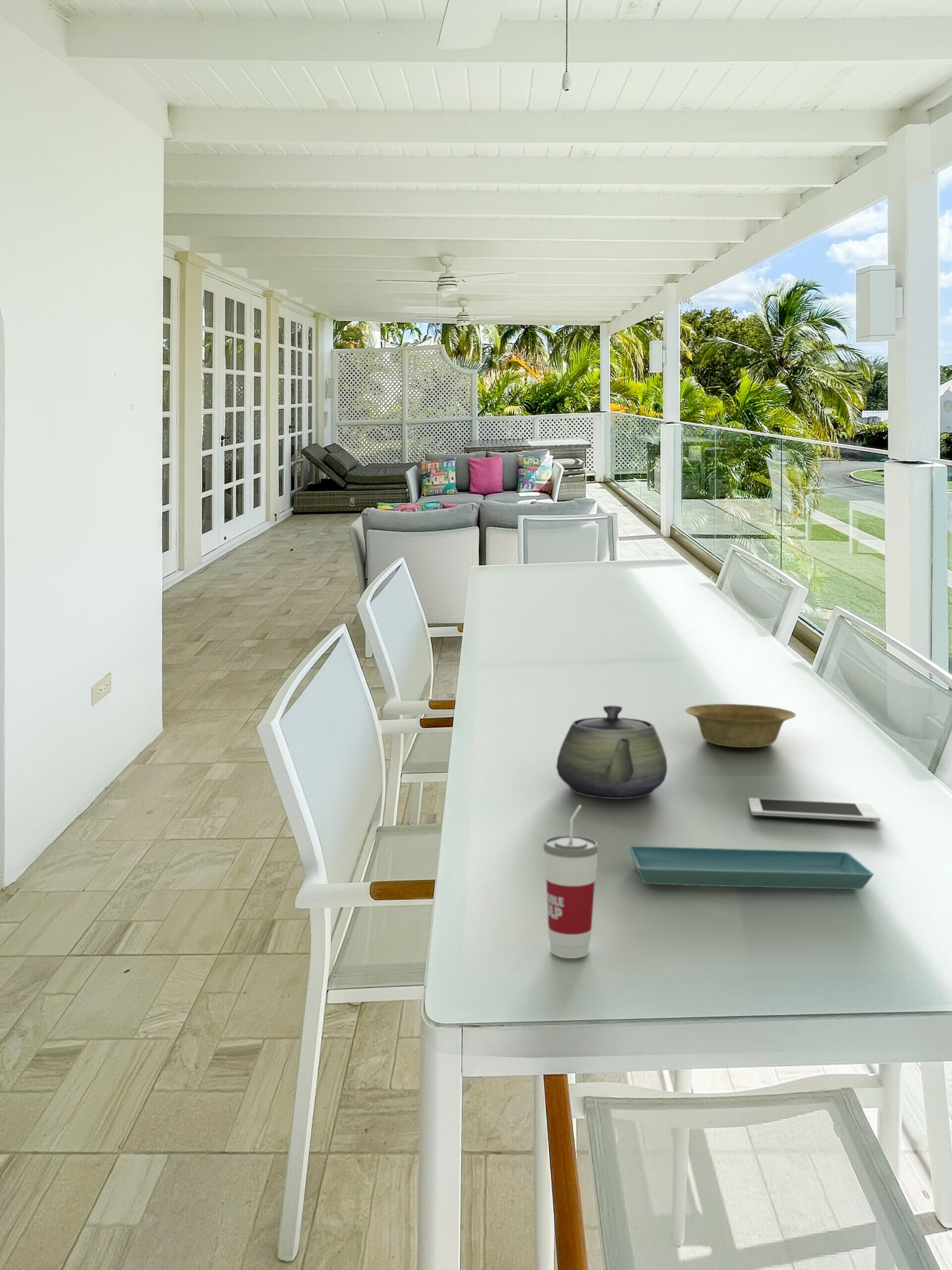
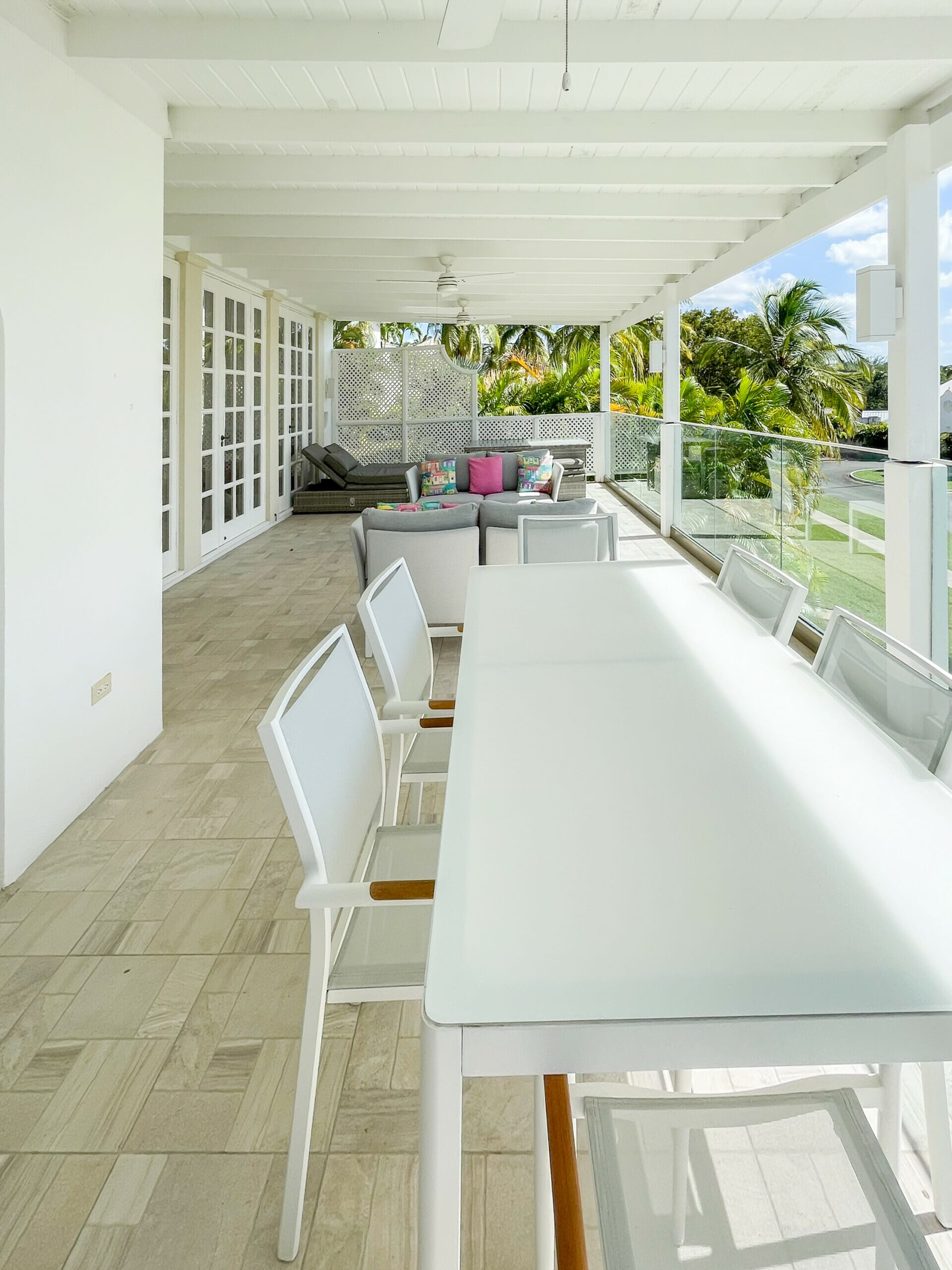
- teapot (613, 750)
- cell phone (812, 809)
- saucer (746, 868)
- bowl (739, 727)
- cup (570, 878)
